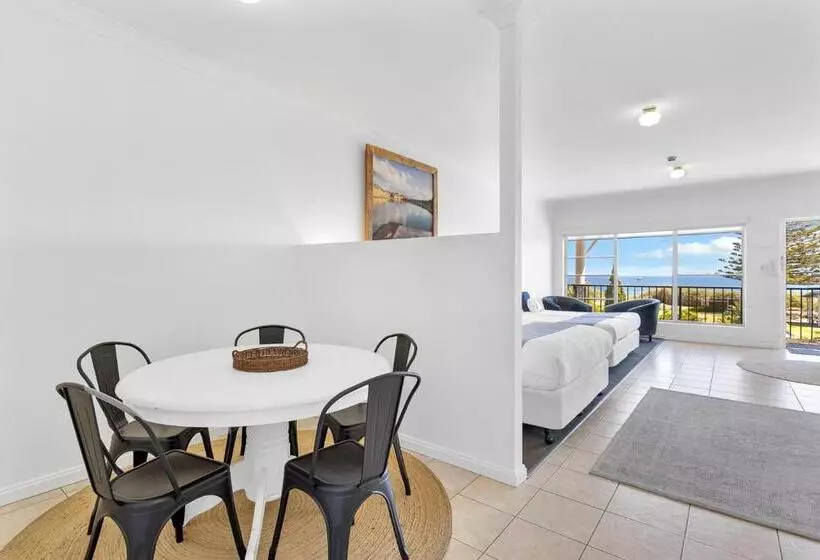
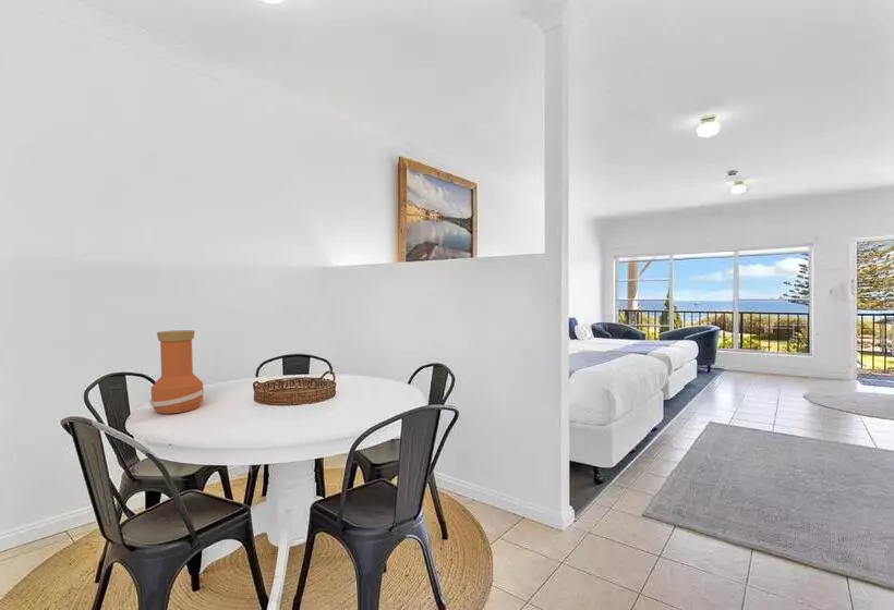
+ vase (177, 369)
